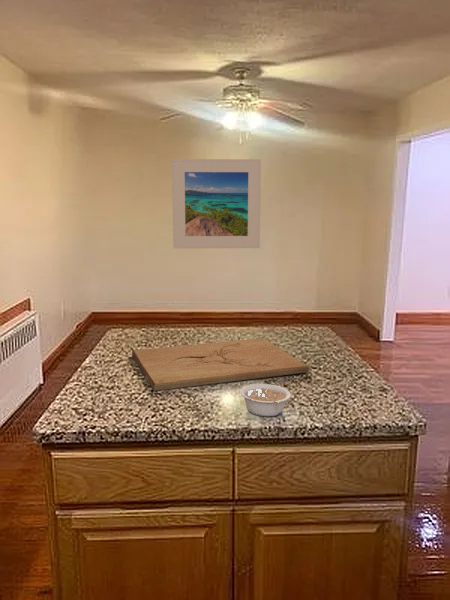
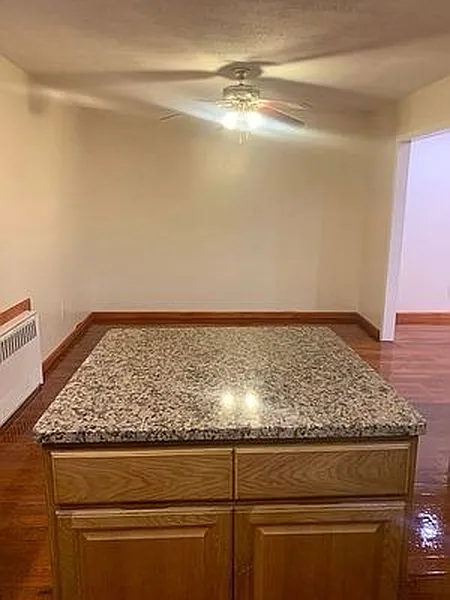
- cutting board (216, 360)
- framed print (216, 204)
- legume (266, 400)
